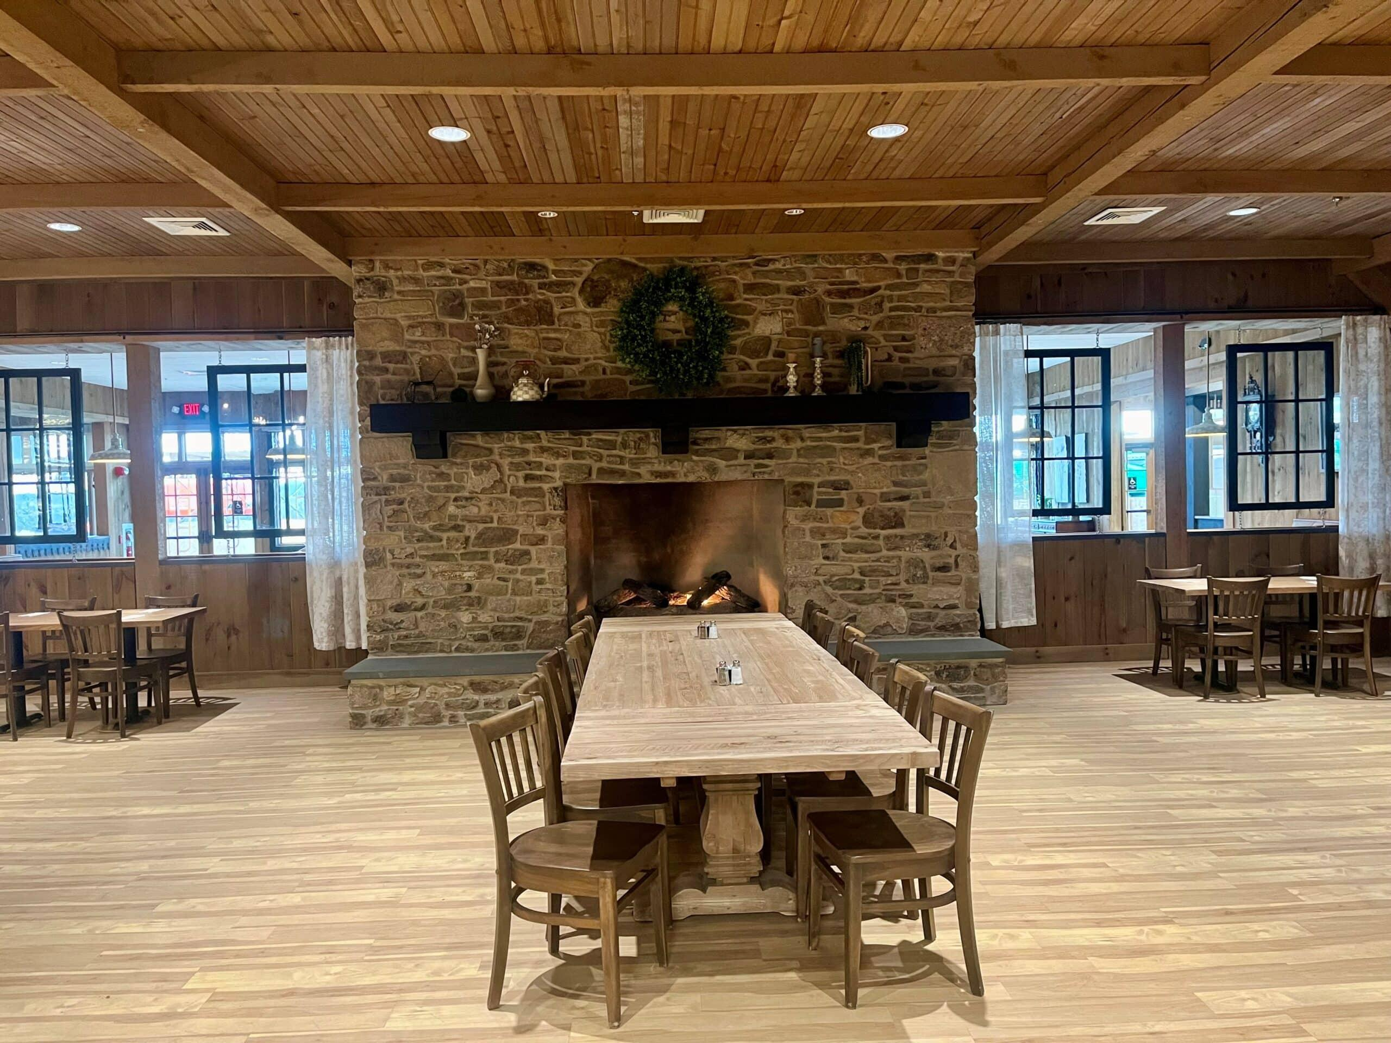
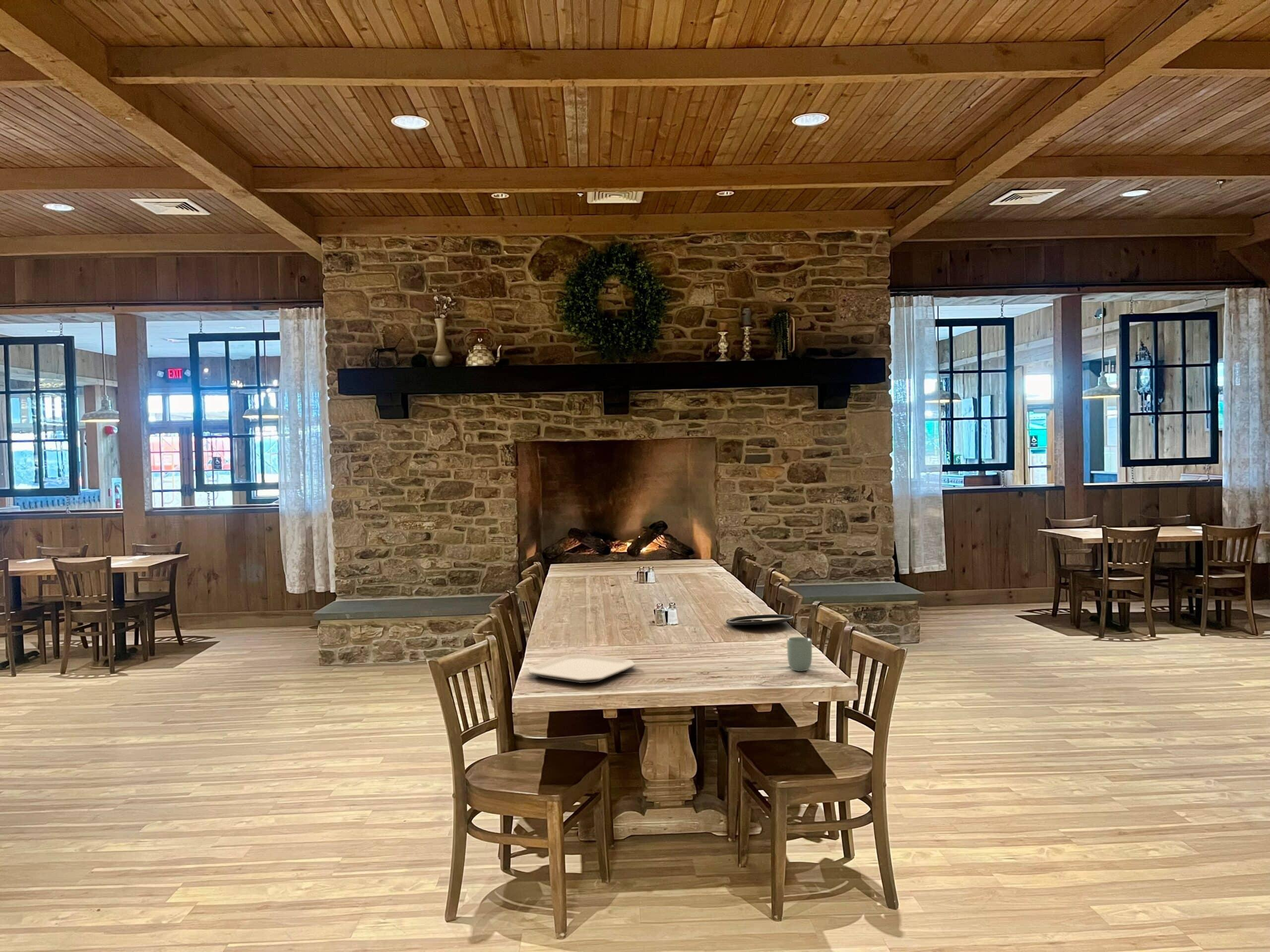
+ plate (582, 669)
+ plate (760, 619)
+ cup (799, 654)
